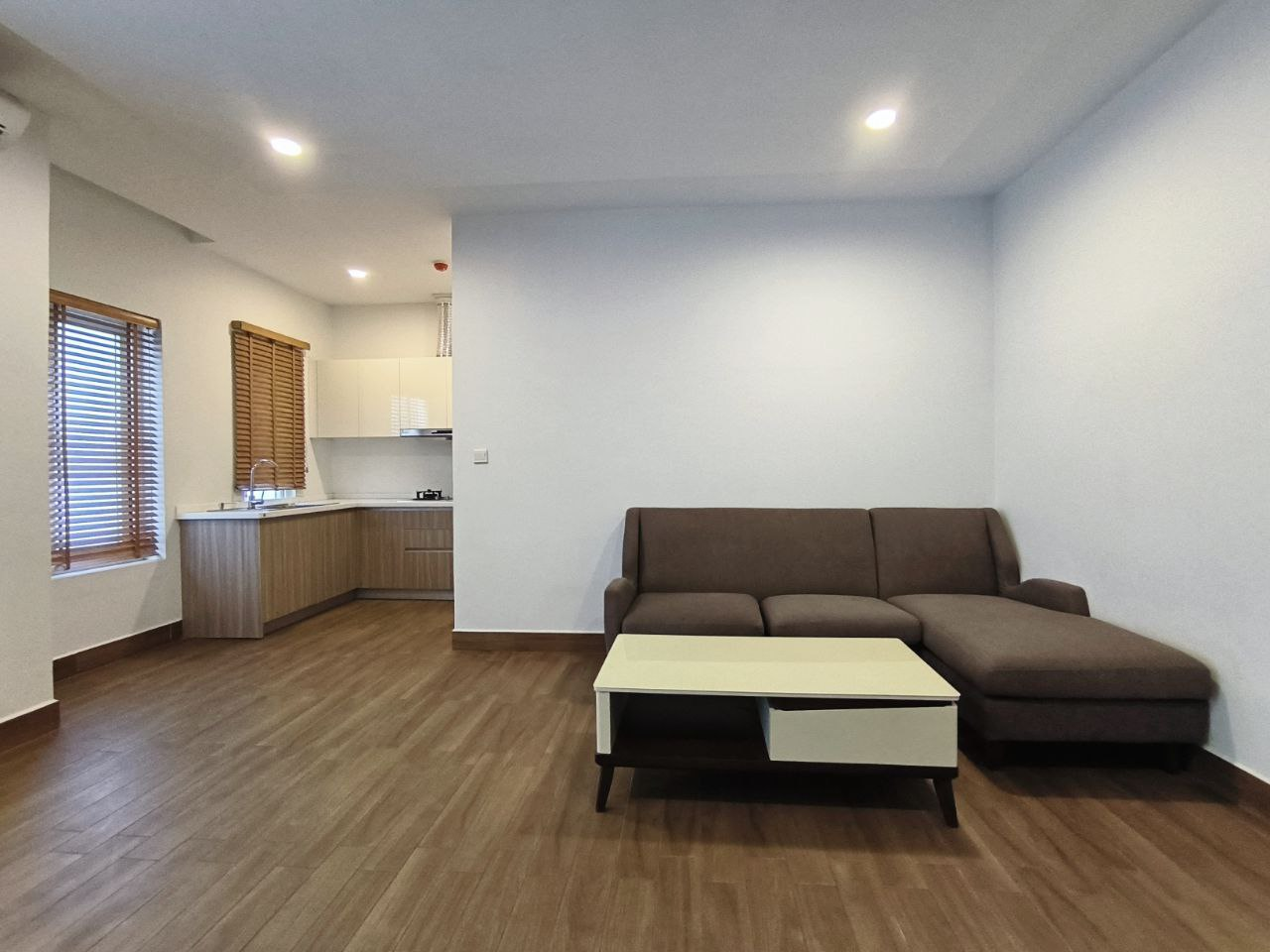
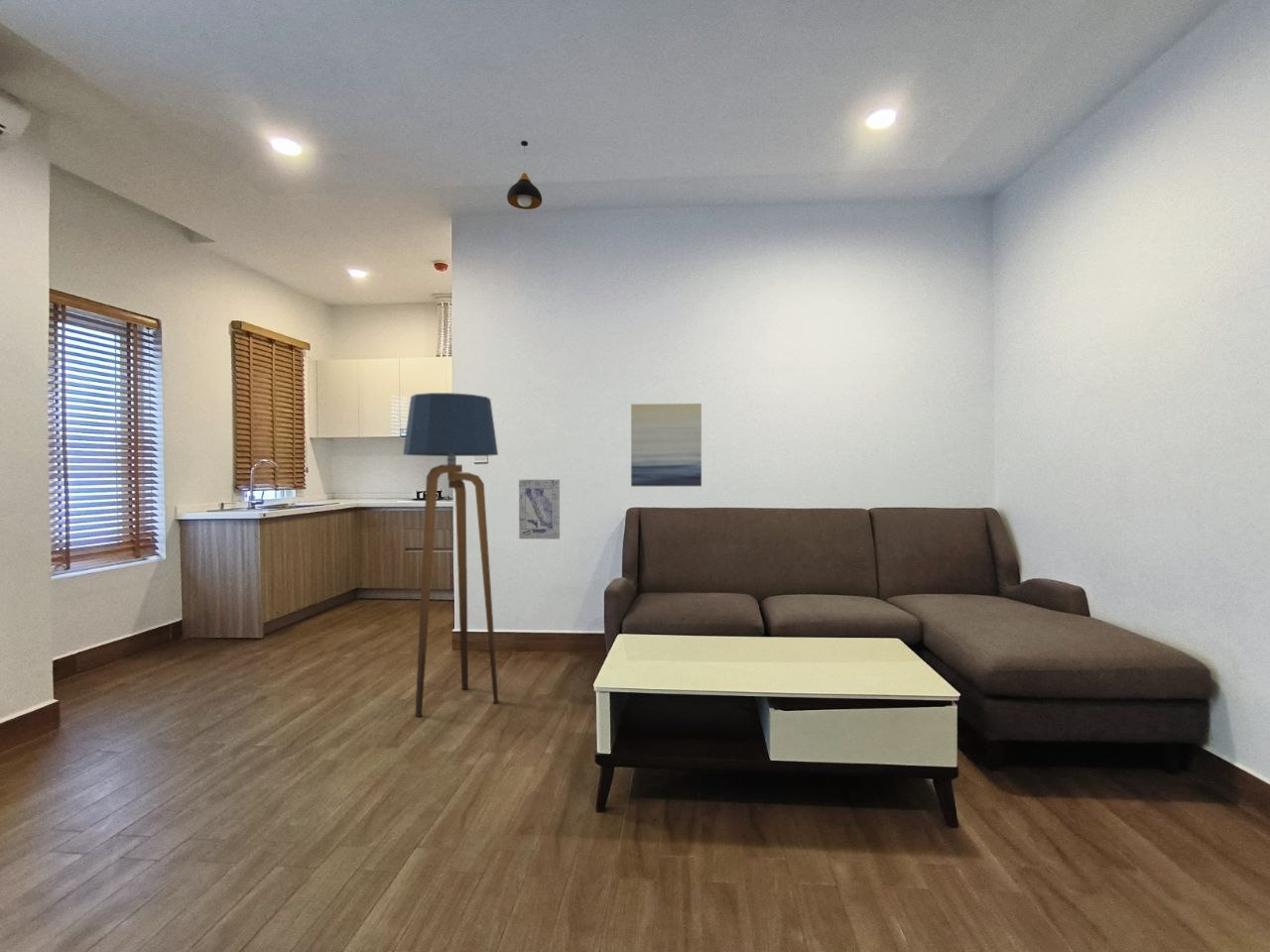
+ pendant light (524, 174)
+ wall art (666, 444)
+ wall art (539, 509)
+ floor lamp (457, 551)
